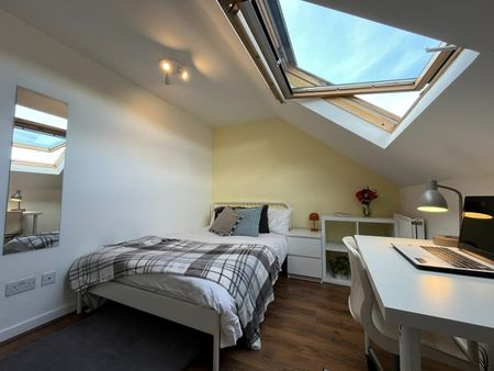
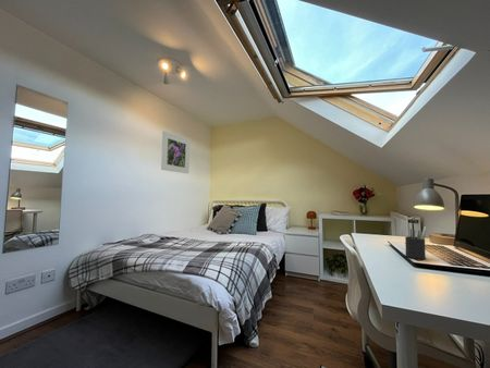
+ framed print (176, 154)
+ pen holder (416, 241)
